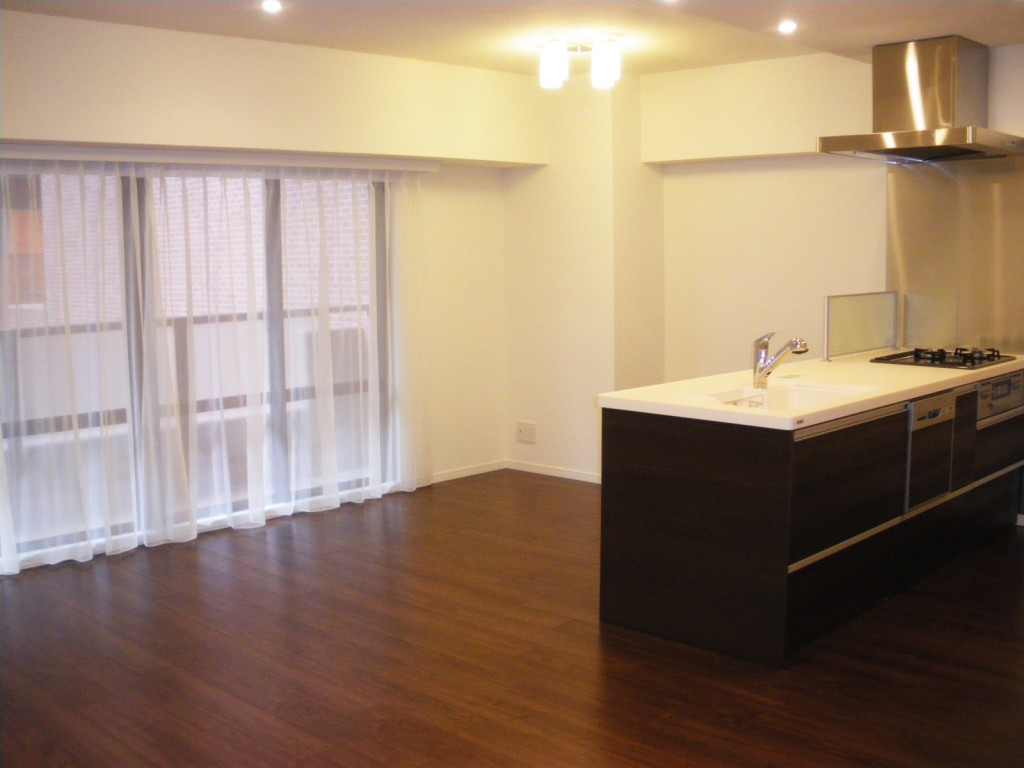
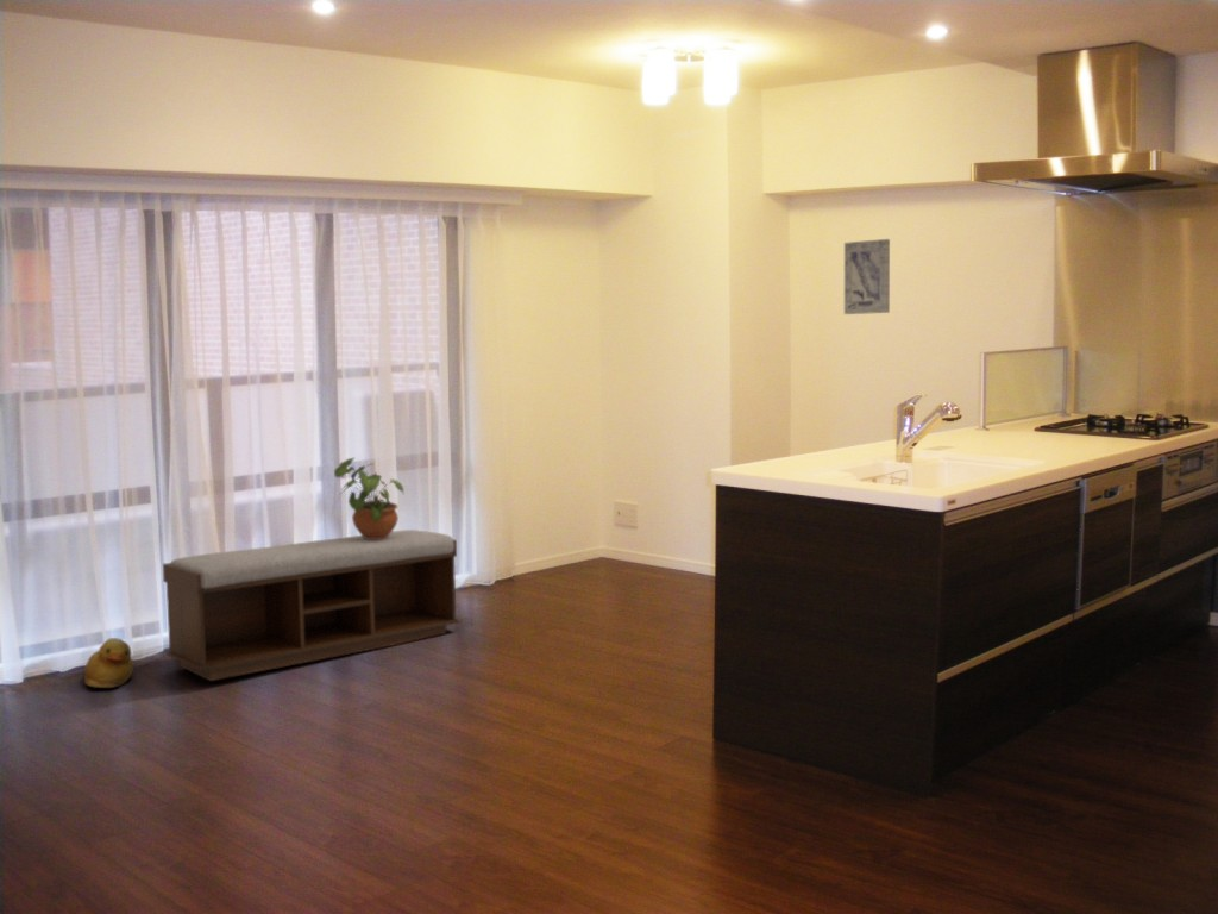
+ rubber duck (106, 657)
+ bench (319, 596)
+ potted plant (363, 497)
+ wall art (866, 277)
